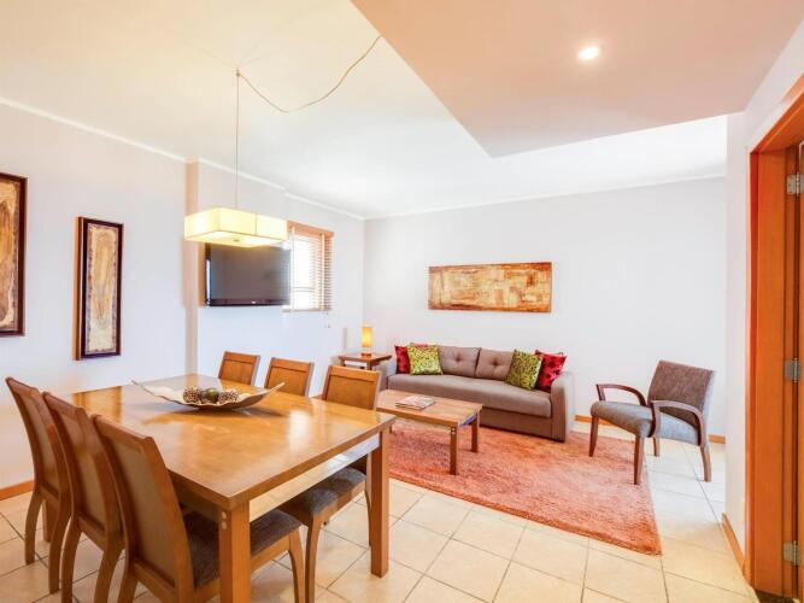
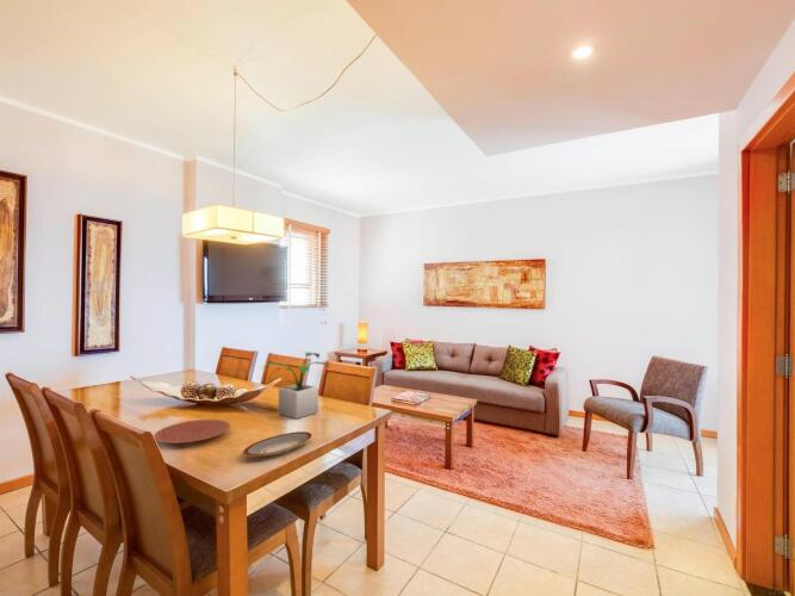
+ potted plant (302, 384)
+ plate (193, 433)
+ plate (279, 446)
